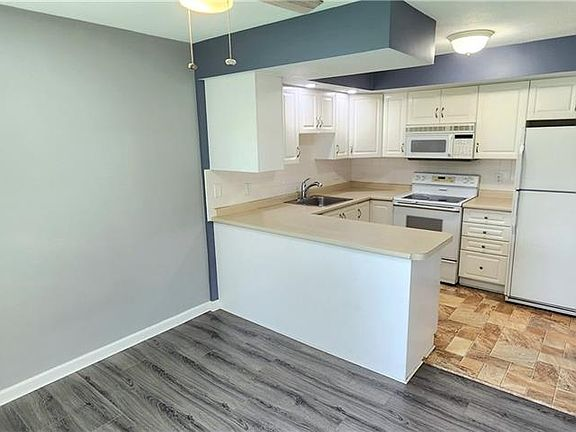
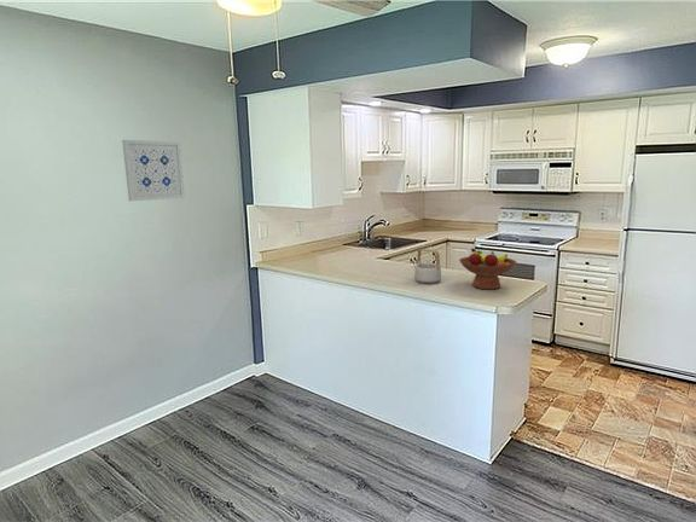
+ wall art (155, 170)
+ teapot (425, 265)
+ fruit bowl (487, 268)
